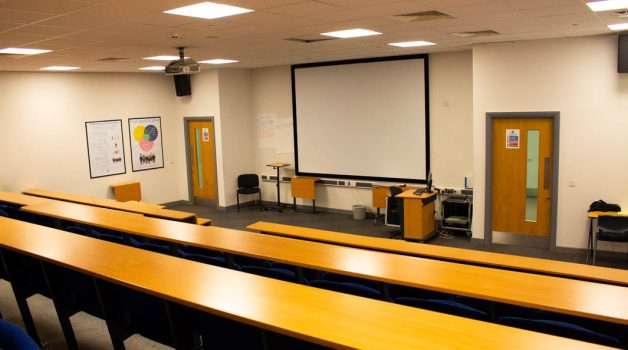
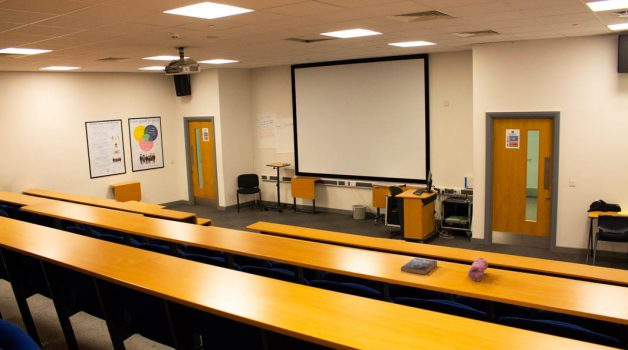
+ pencil case (478, 268)
+ book (419, 265)
